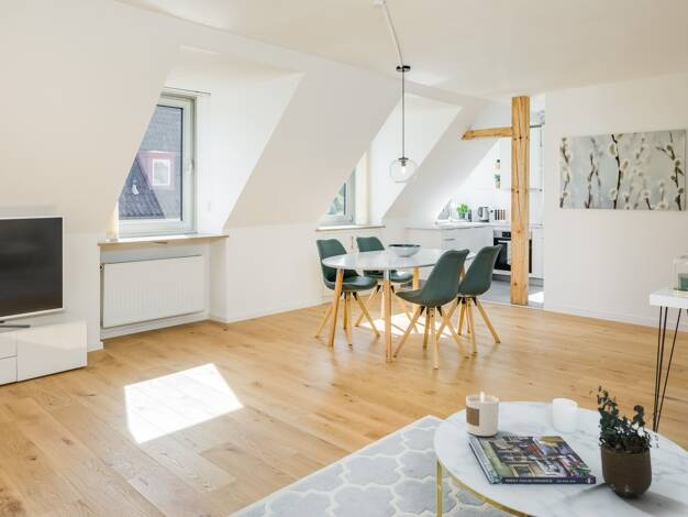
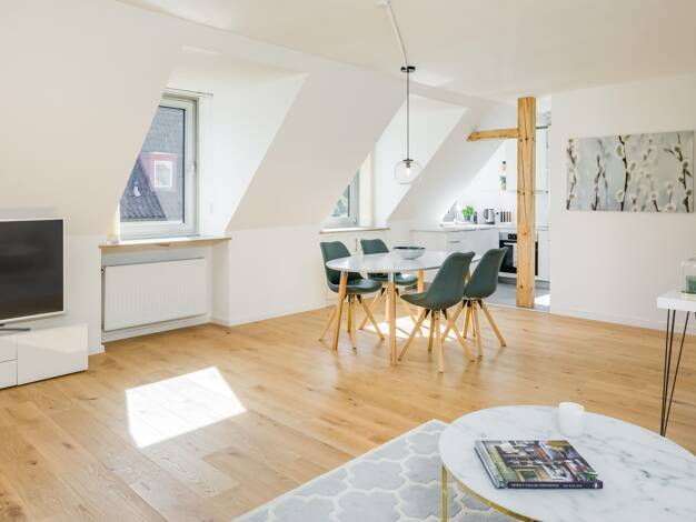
- potted plant (619, 435)
- candle (481, 411)
